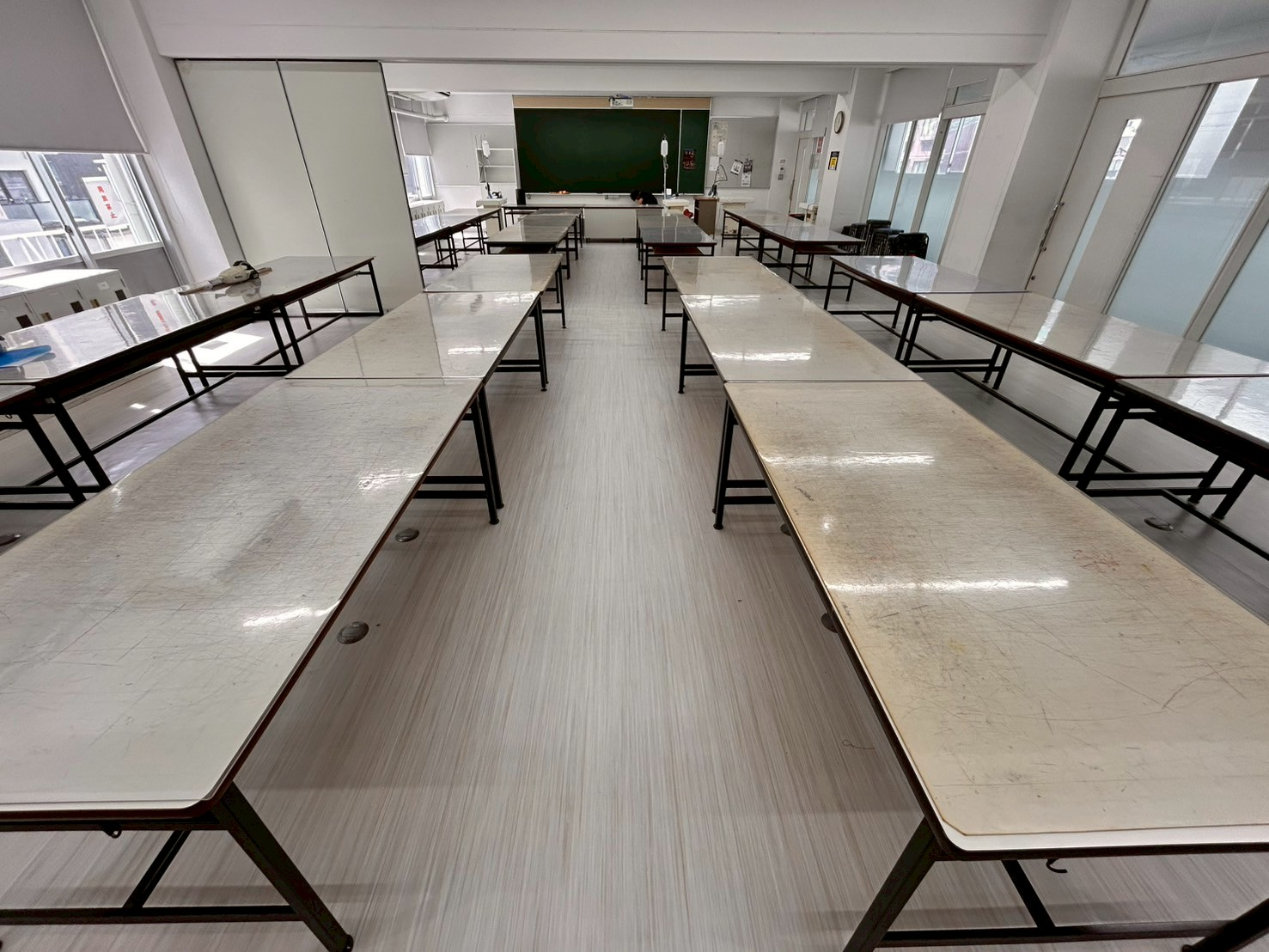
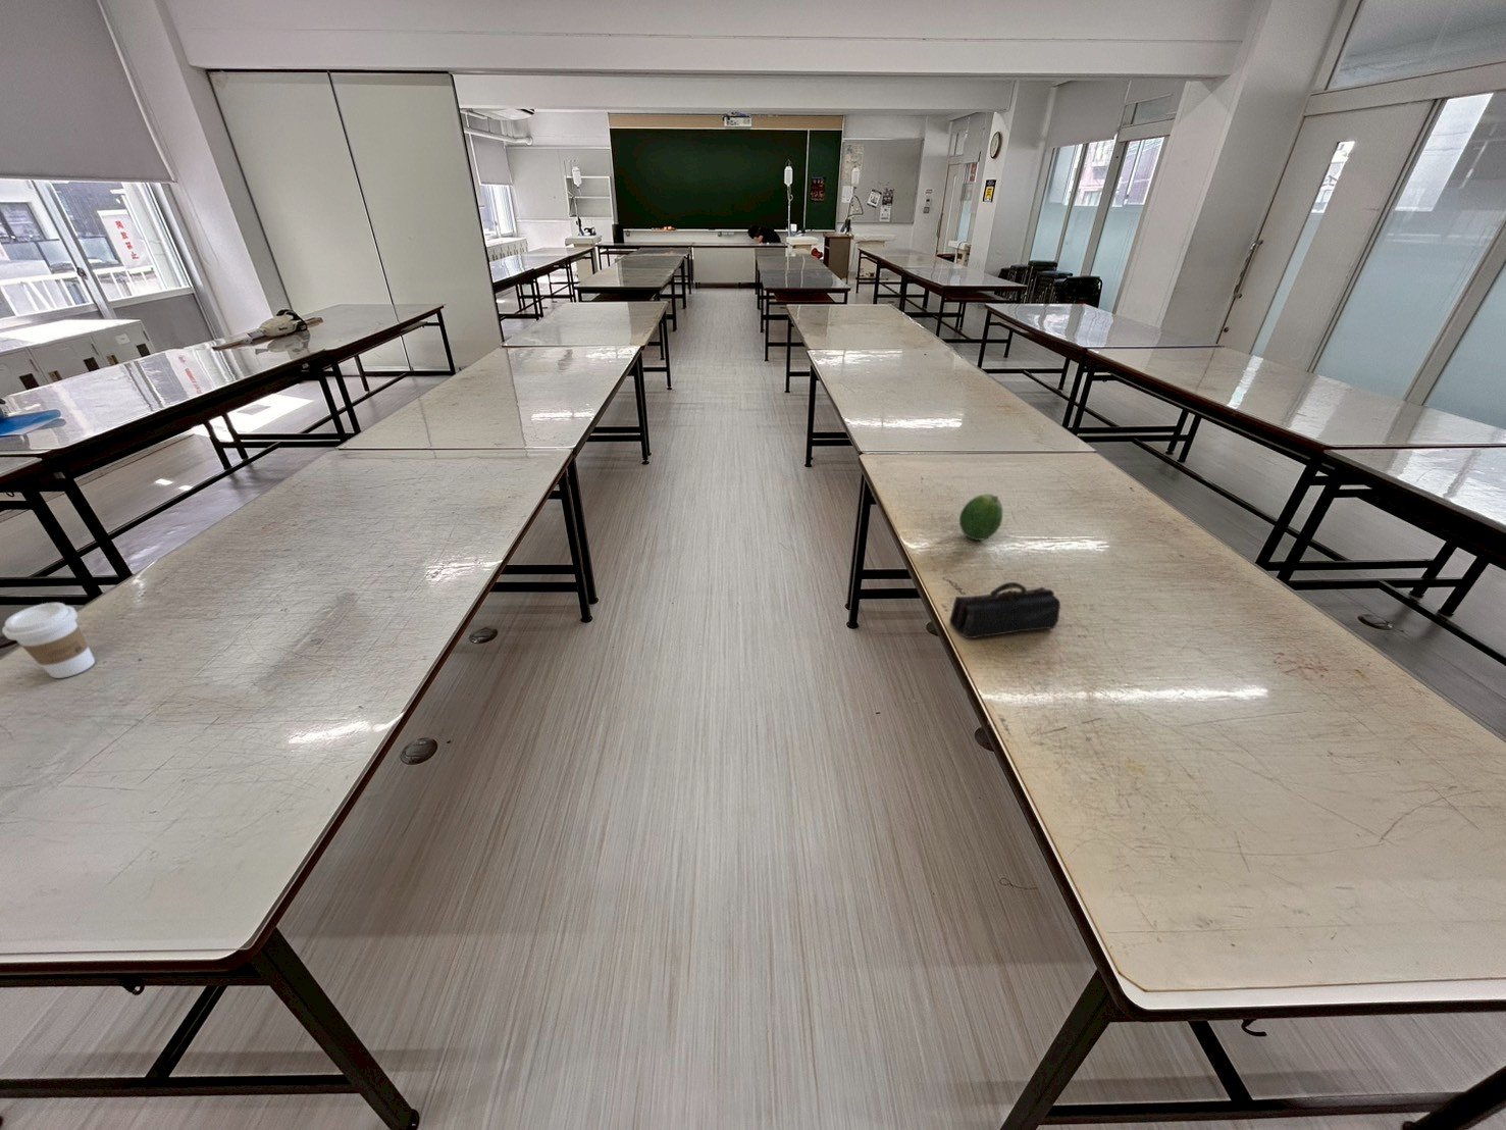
+ pencil case (1008, 603)
+ coffee cup (55, 641)
+ fruit (981, 515)
